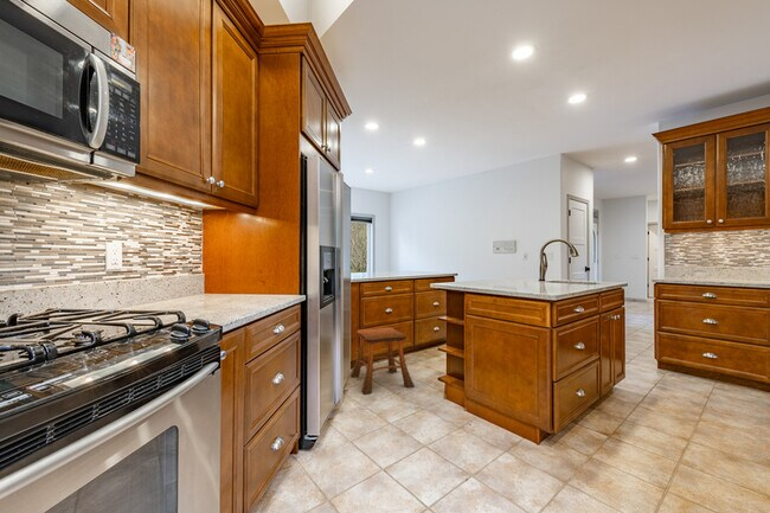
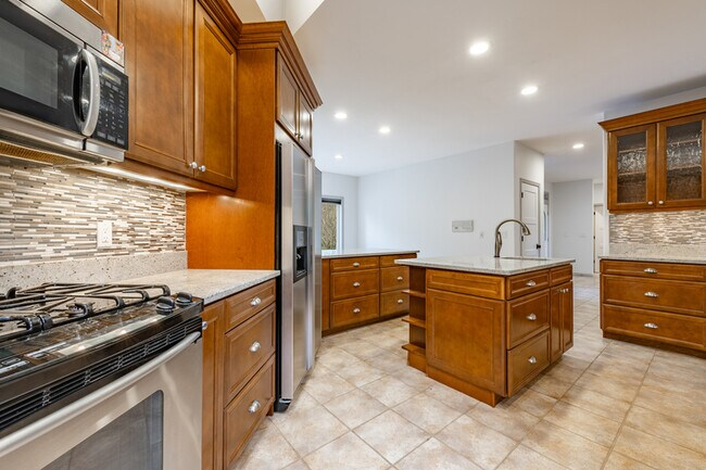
- stool (380, 357)
